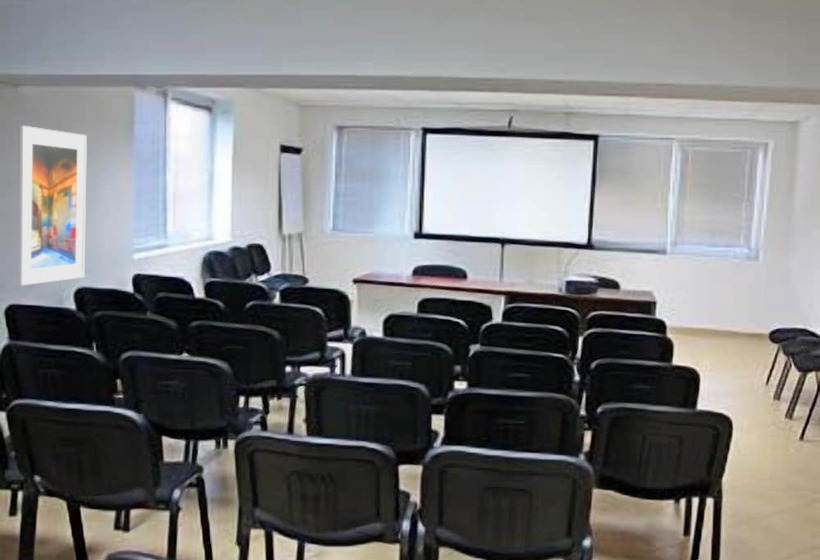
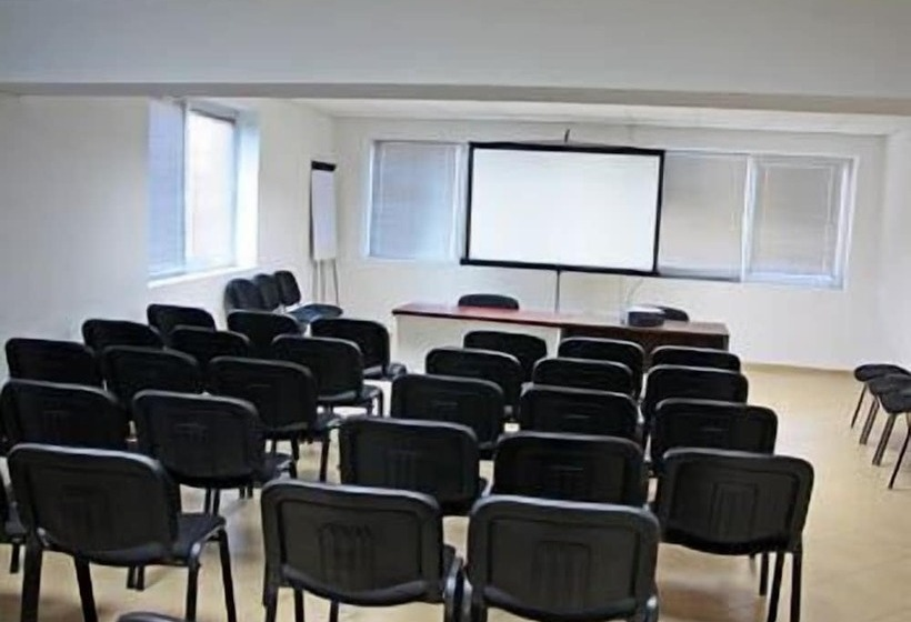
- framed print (54, 206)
